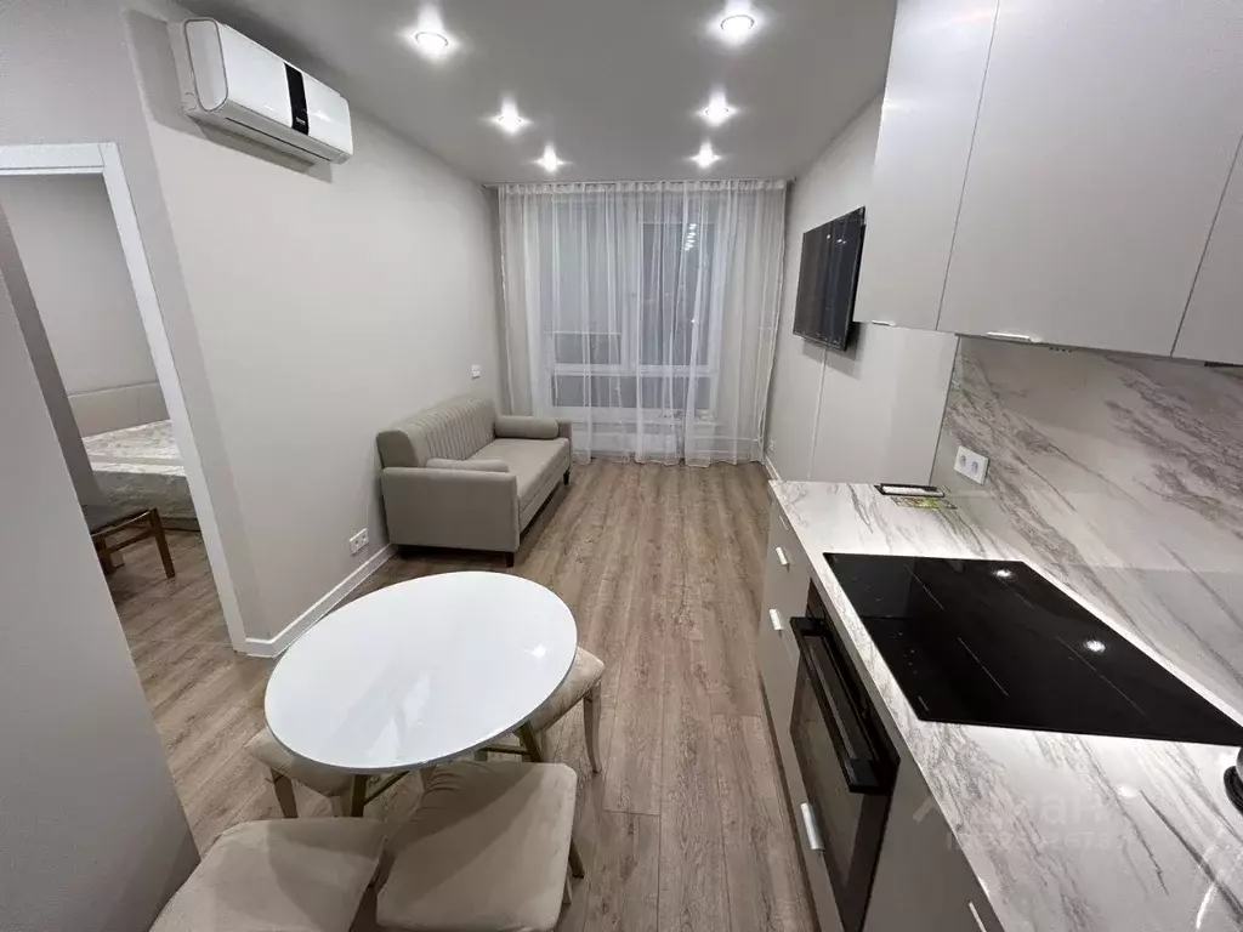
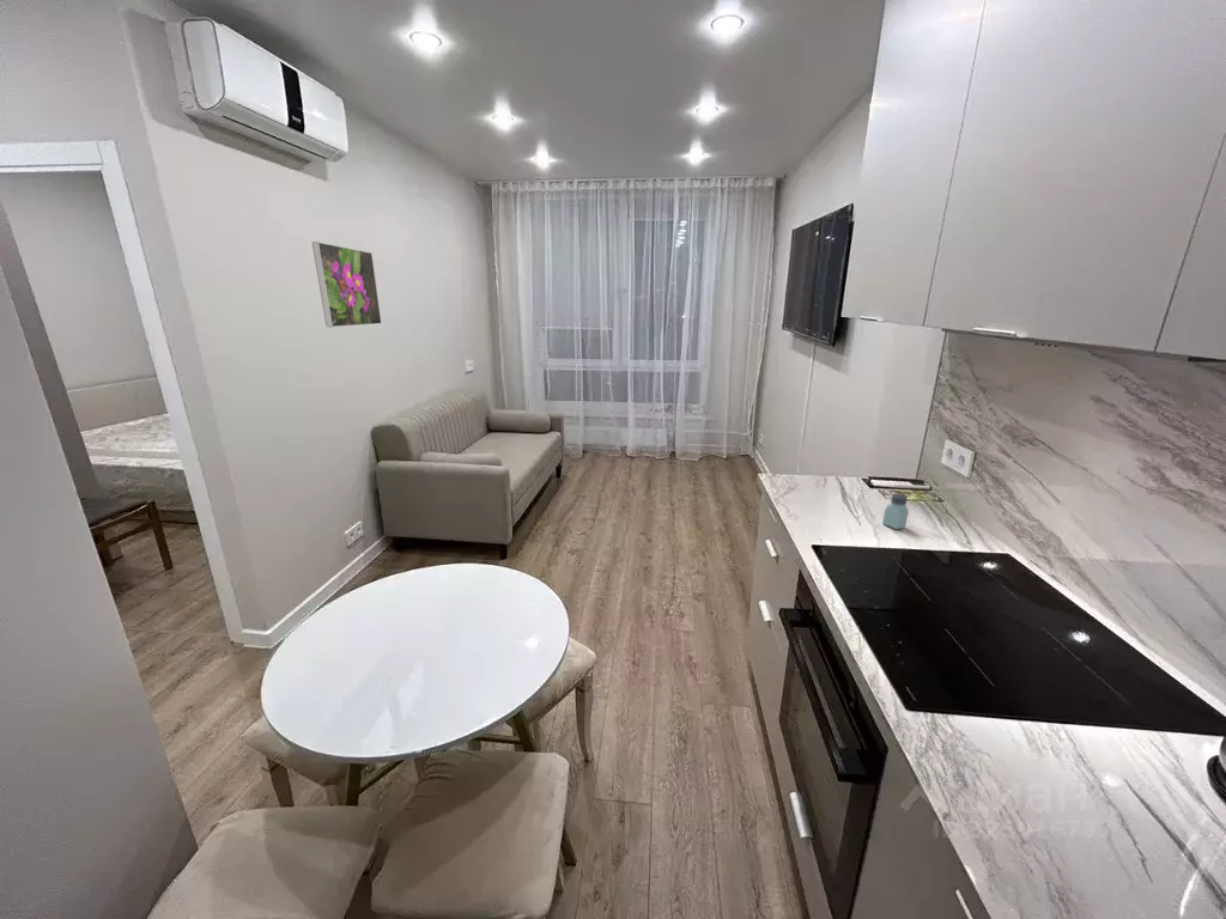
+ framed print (350, 287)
+ saltshaker (897, 510)
